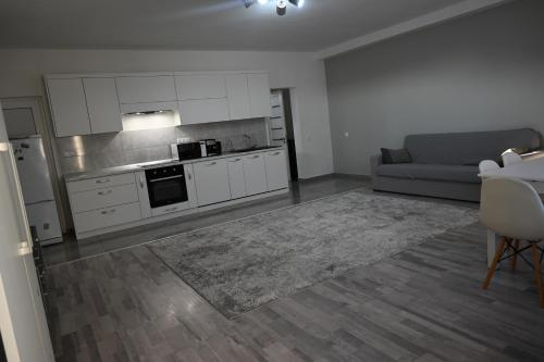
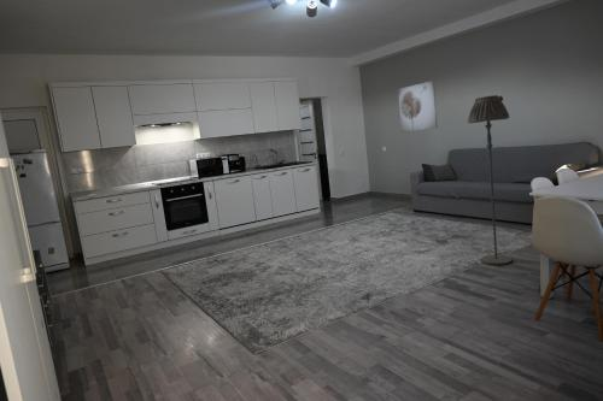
+ wall art (416, 107)
+ floor lamp (491, 181)
